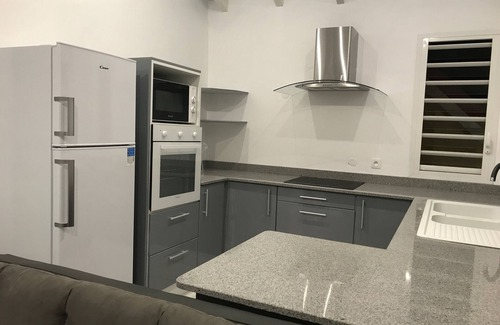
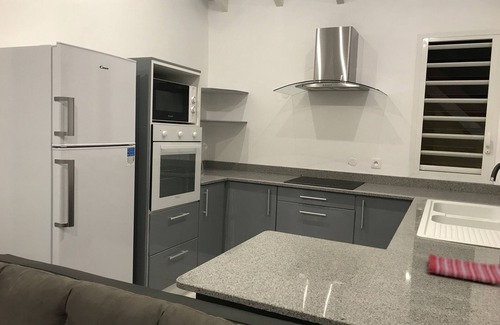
+ dish towel (466, 268)
